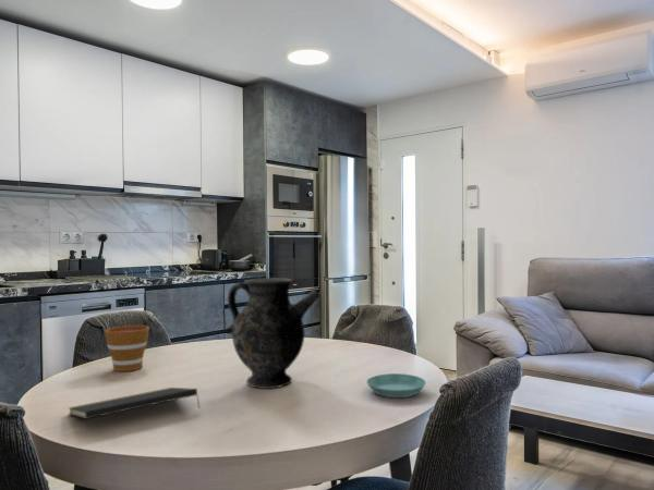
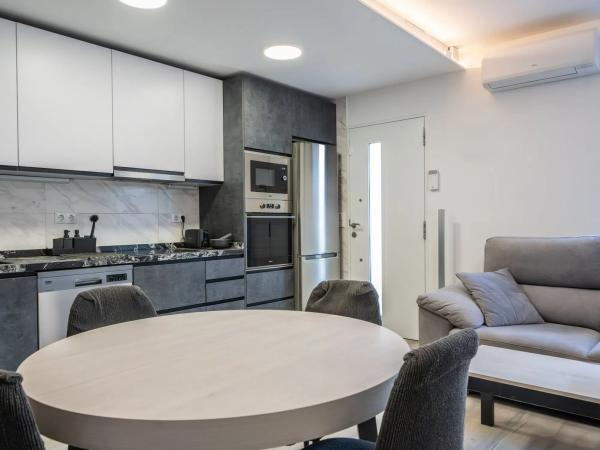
- cup (128, 347)
- notepad (133, 401)
- saucer (396, 385)
- ewer (270, 330)
